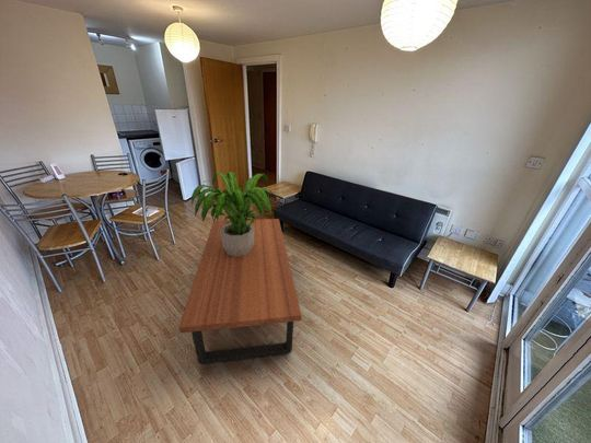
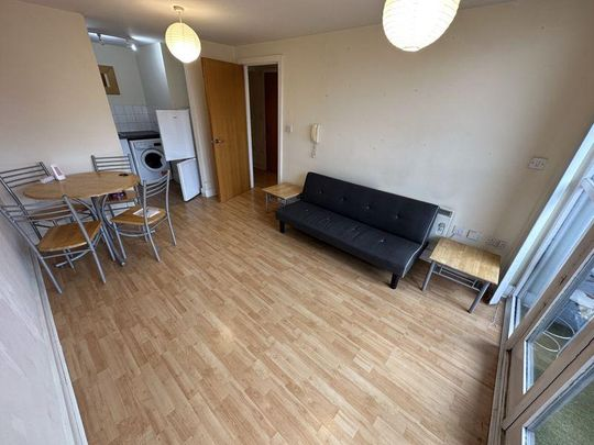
- coffee table (246, 277)
- potted plant (237, 214)
